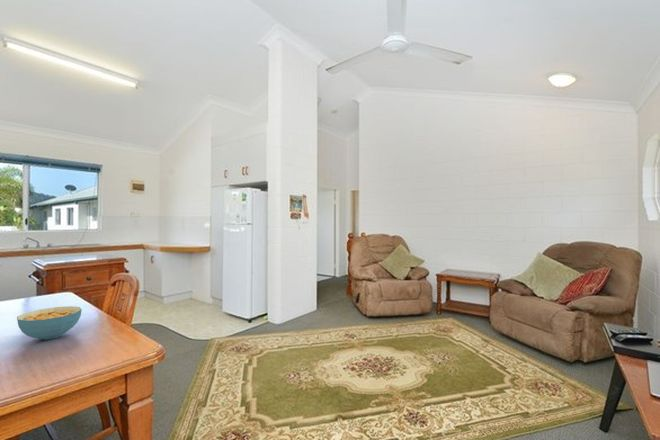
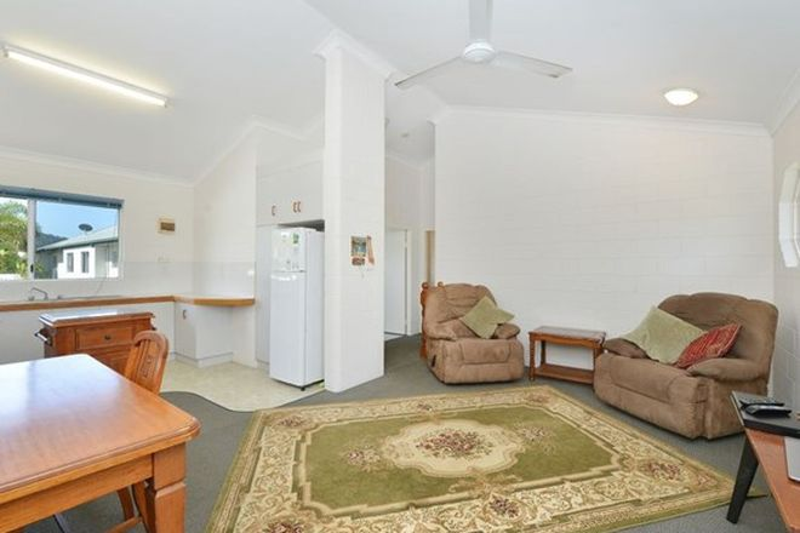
- cereal bowl (50, 324)
